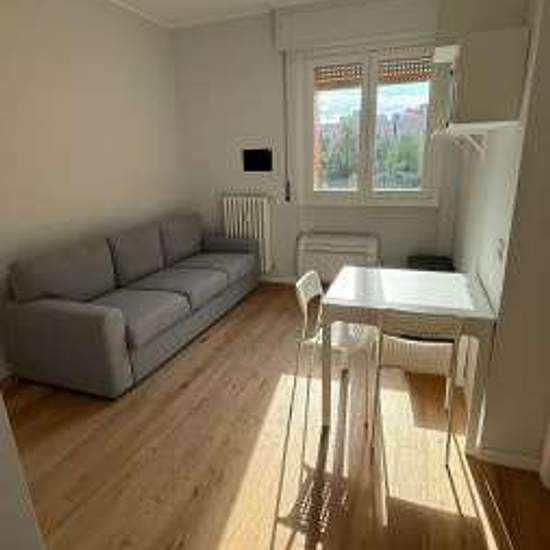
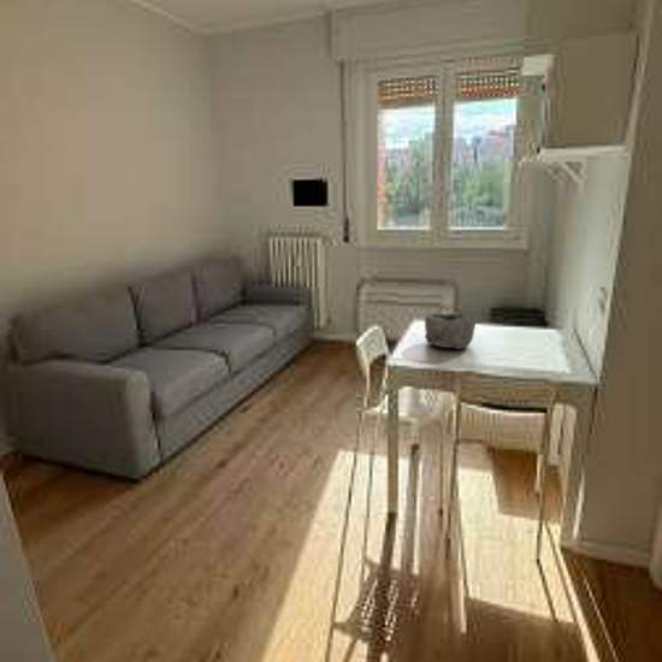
+ bowl (449, 329)
